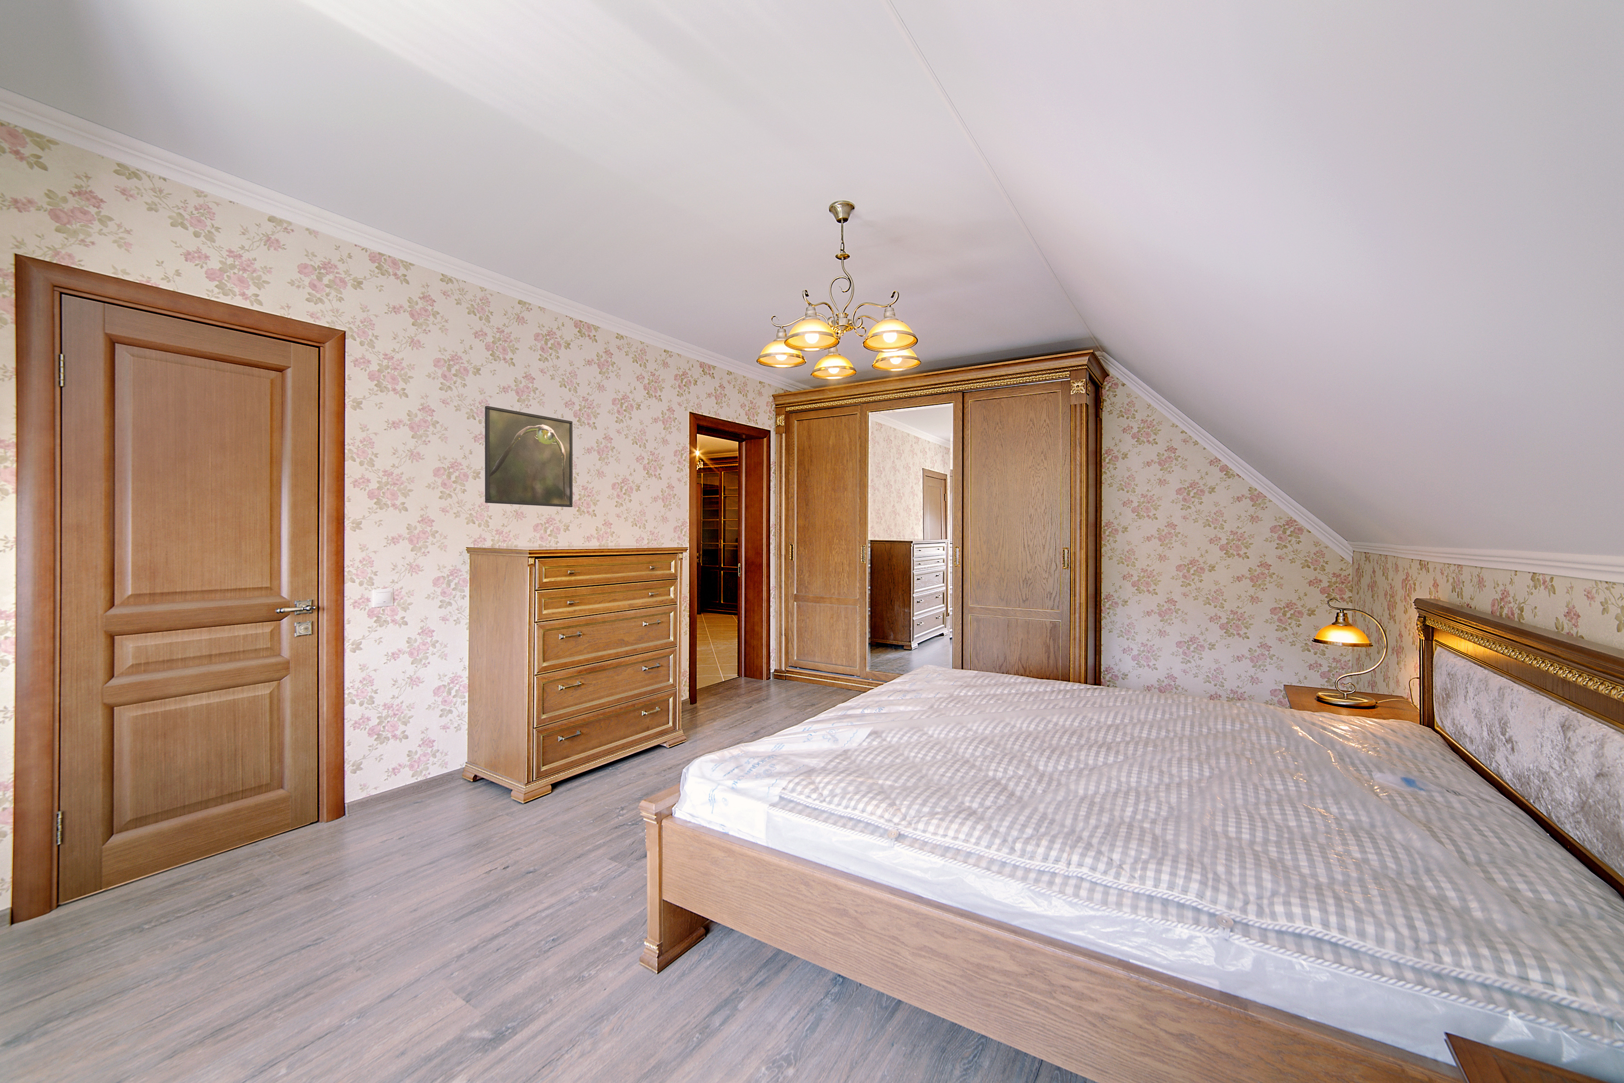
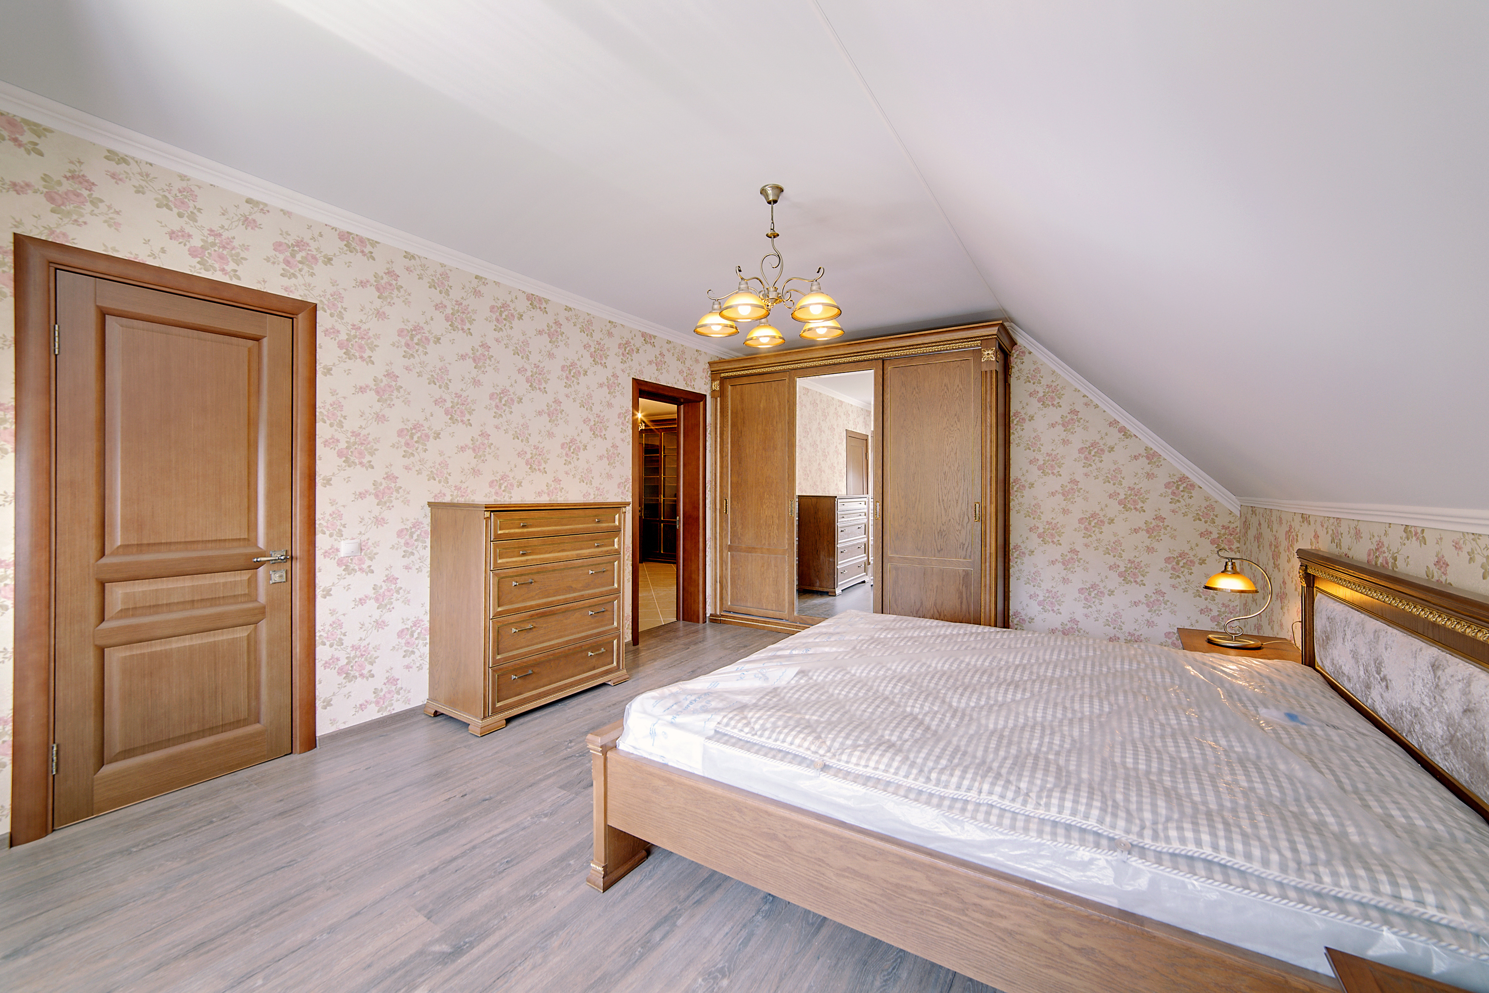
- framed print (532, 459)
